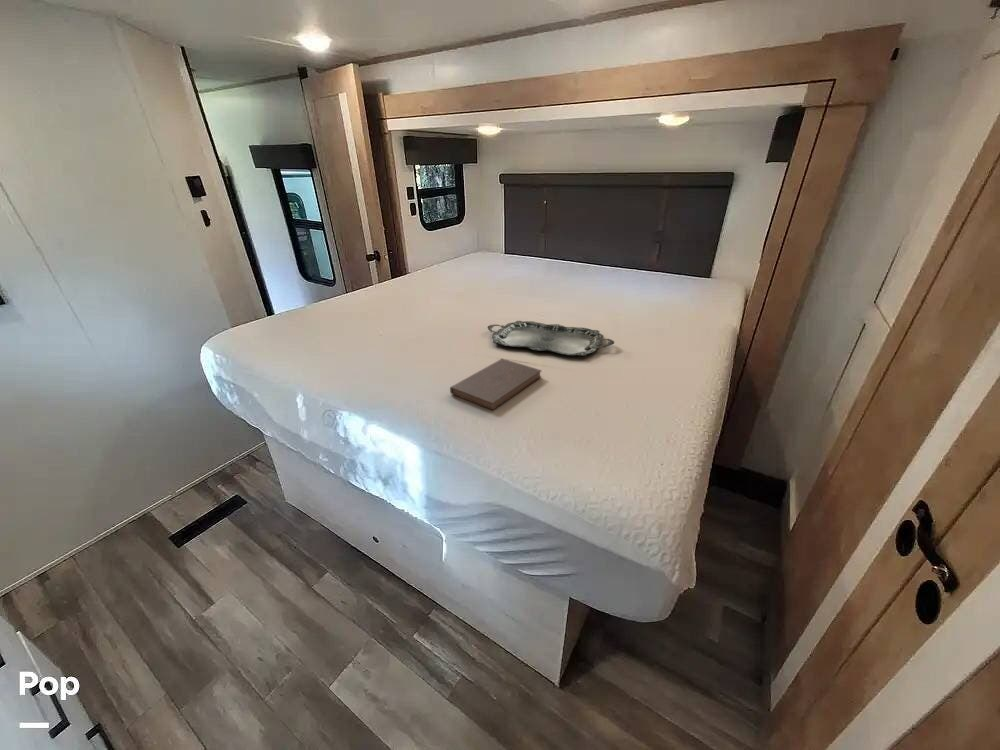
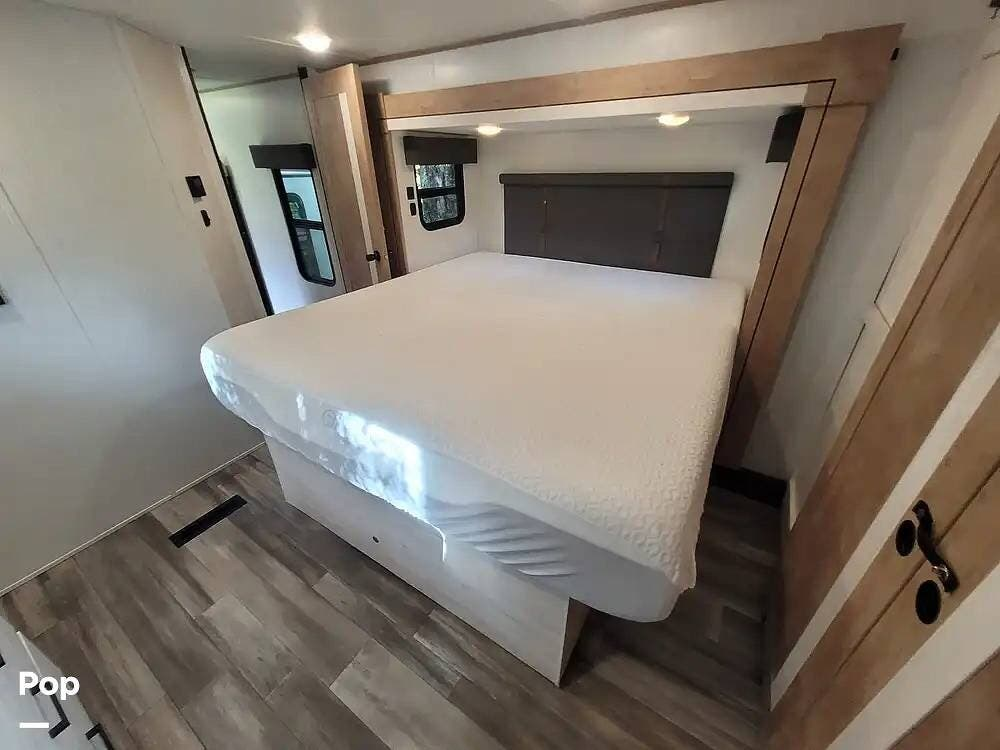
- book (497, 381)
- serving tray (547, 336)
